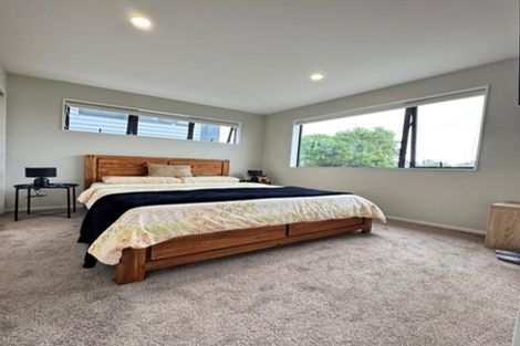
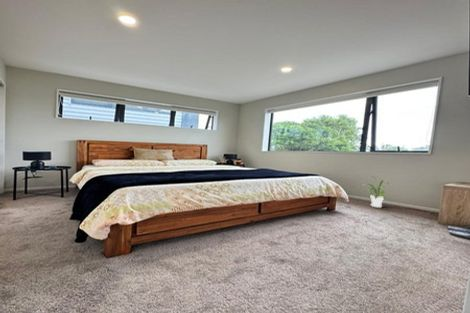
+ house plant (376, 191)
